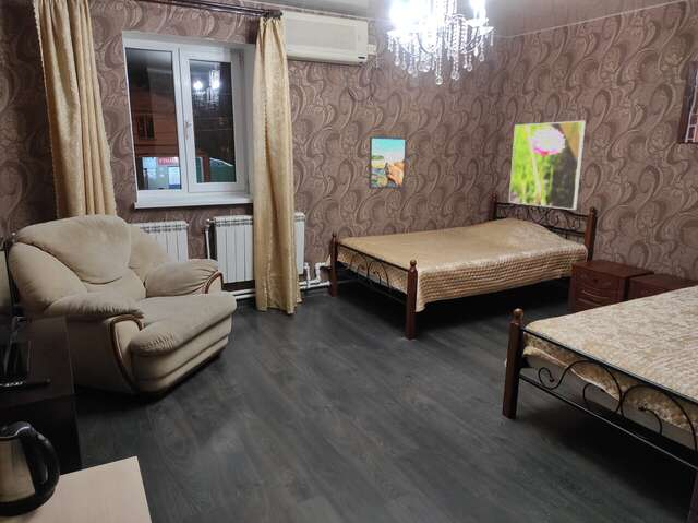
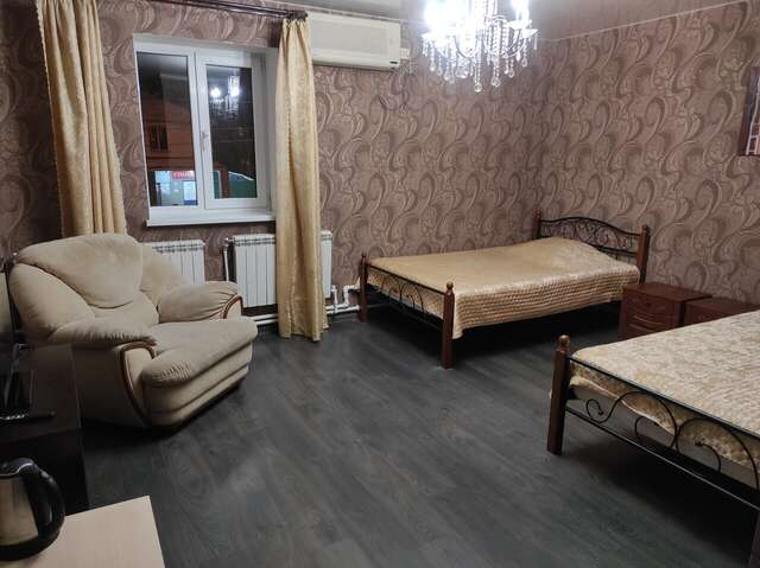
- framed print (387, 163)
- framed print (543, 165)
